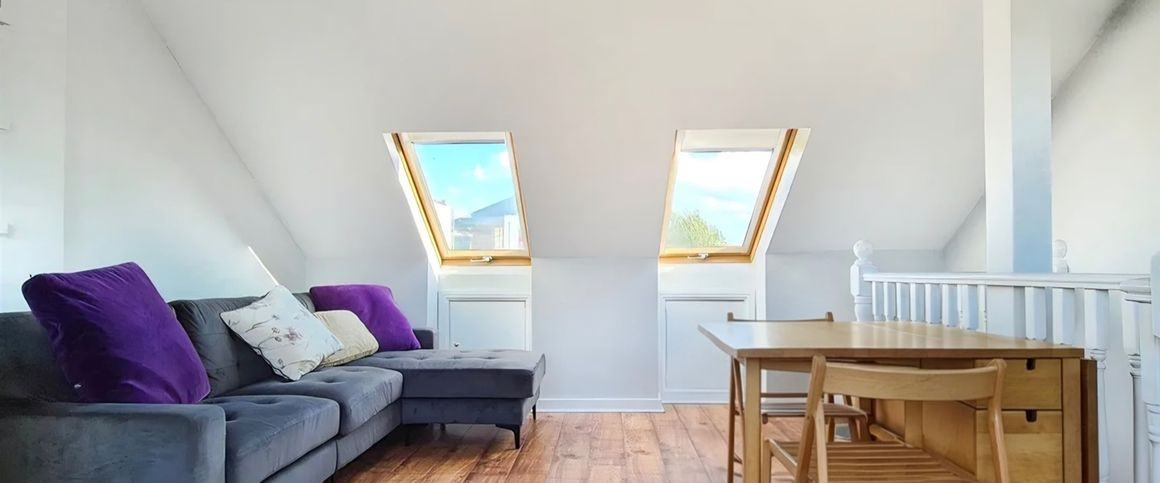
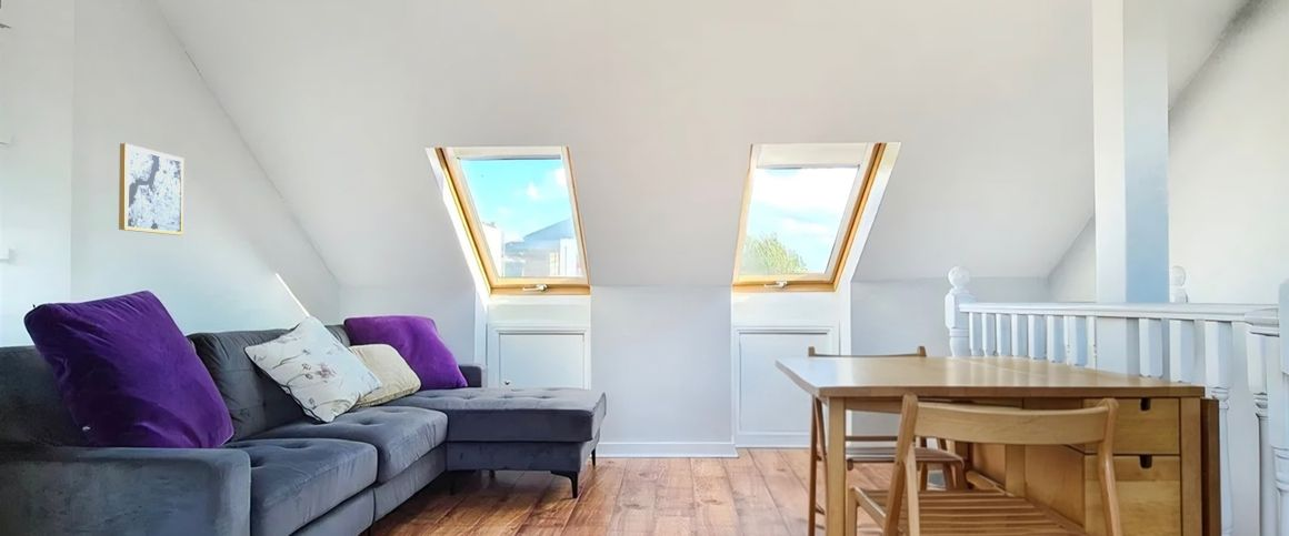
+ wall art (152, 191)
